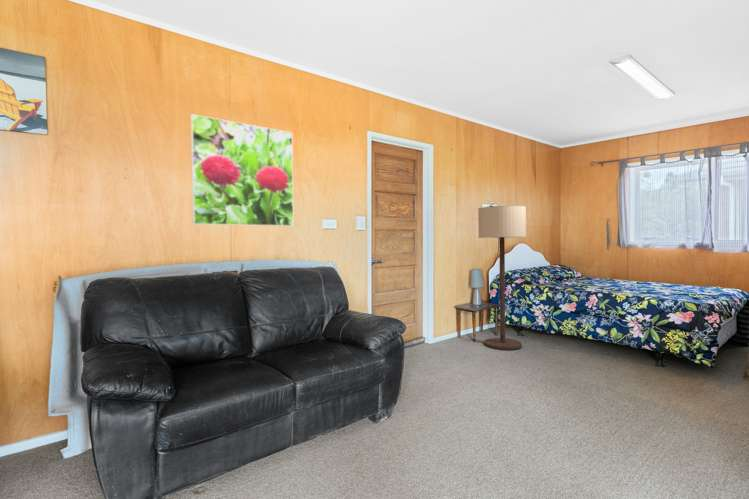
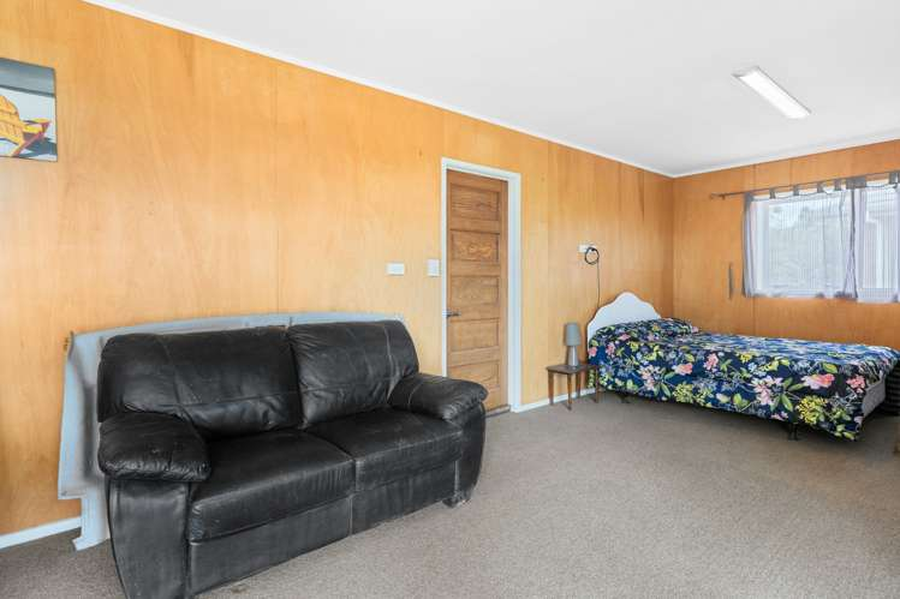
- floor lamp (502, 276)
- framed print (246, 174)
